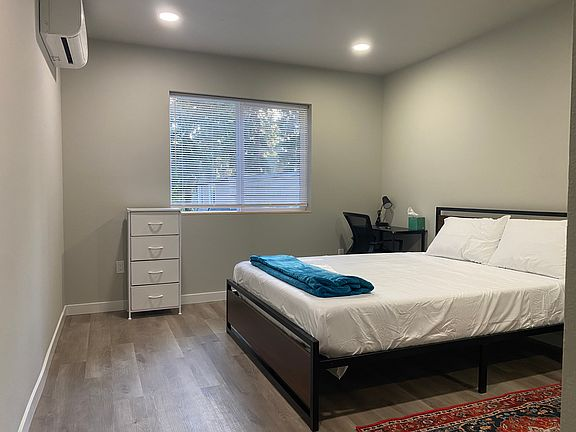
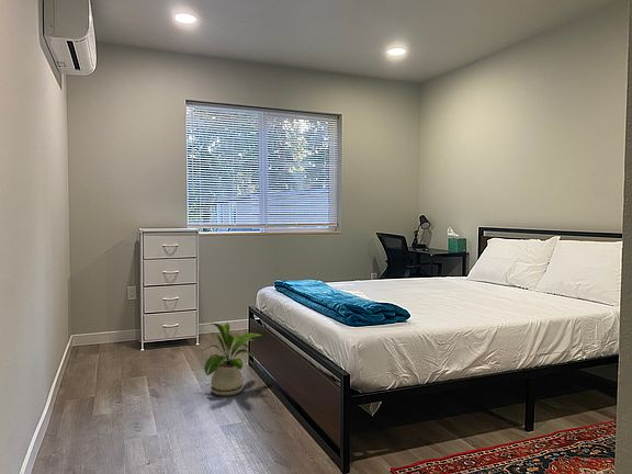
+ house plant (235, 354)
